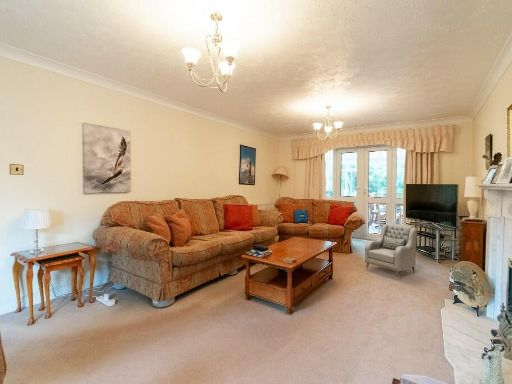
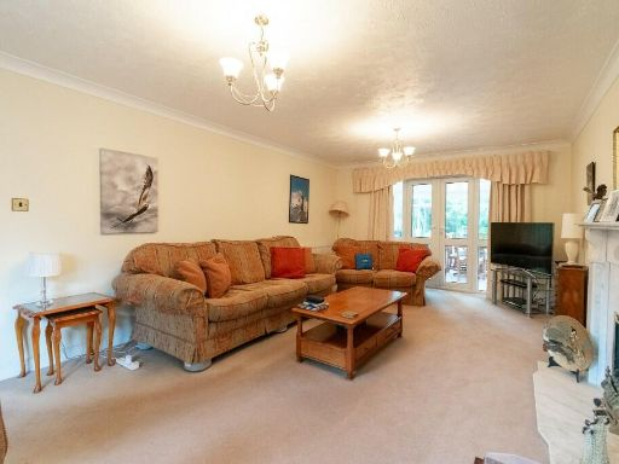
- armchair (390, 240)
